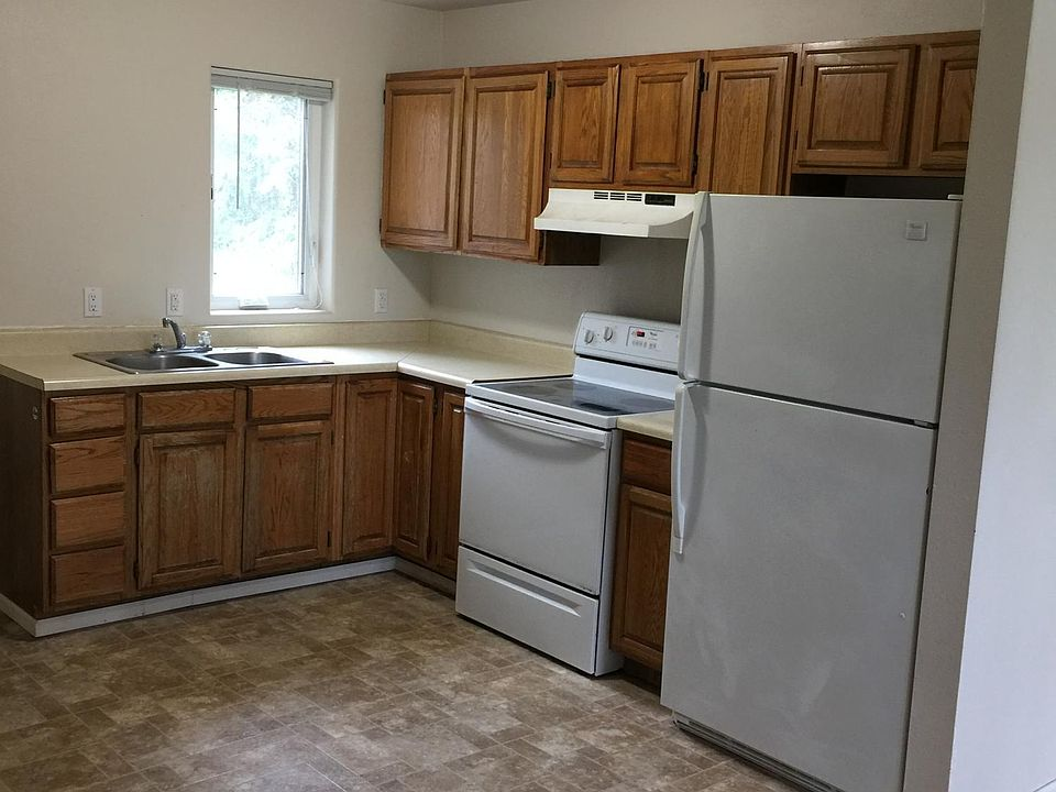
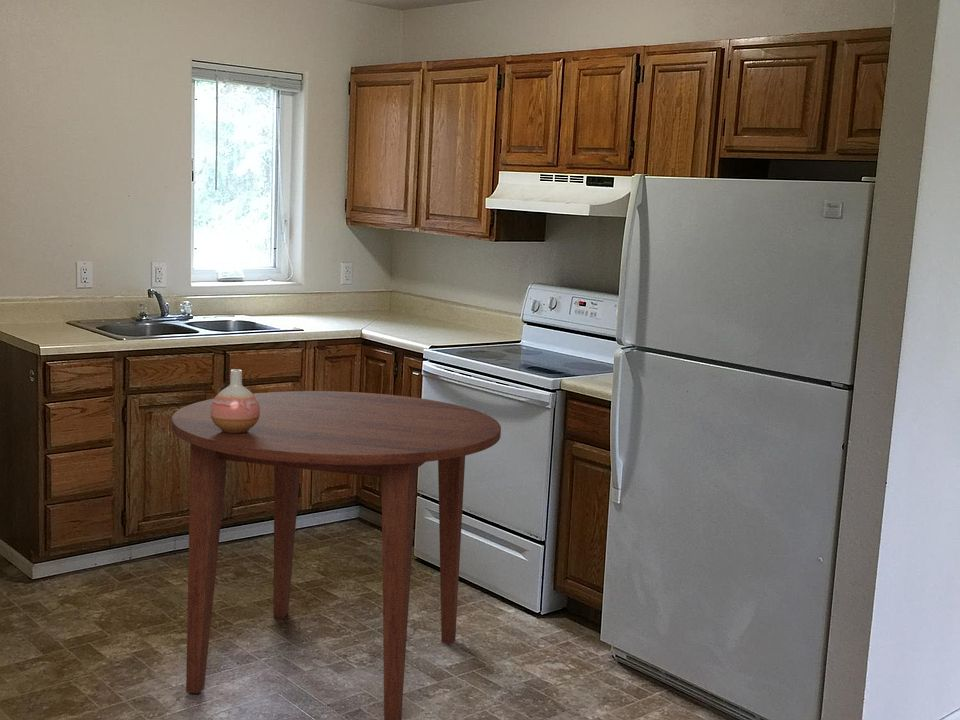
+ vase (235, 400)
+ dining table (294, 538)
